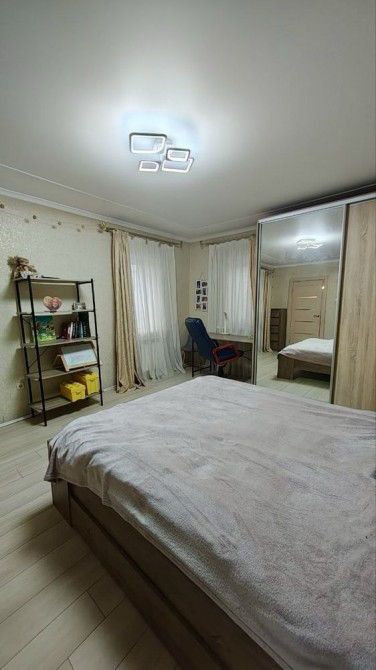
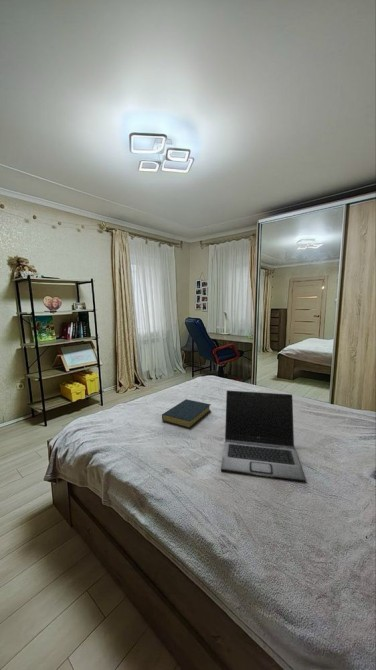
+ laptop (259, 428)
+ hardback book (187, 412)
